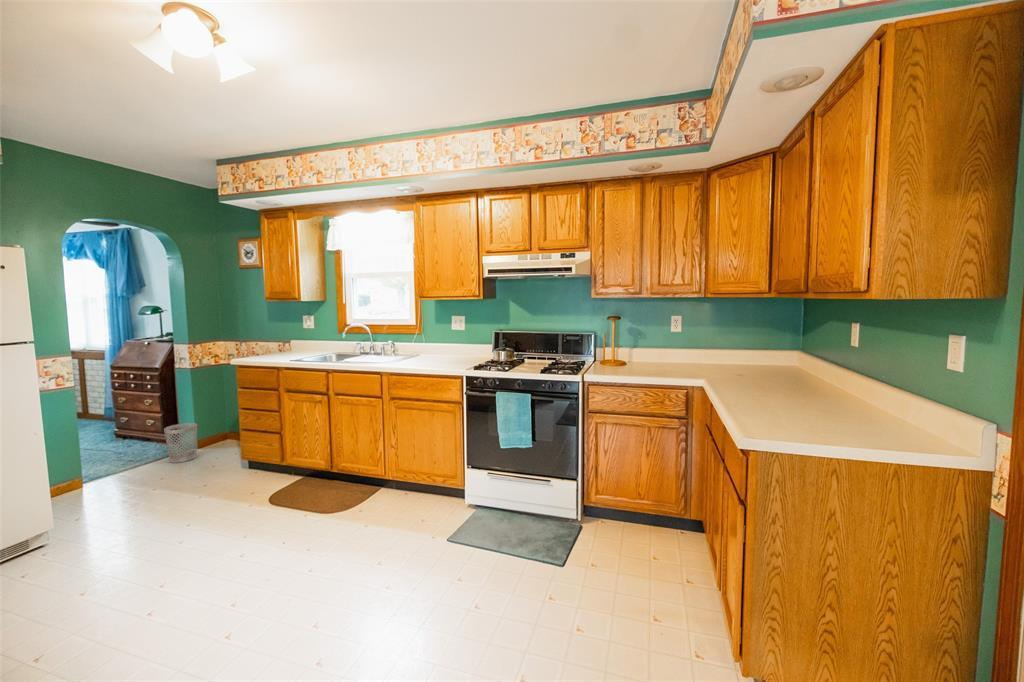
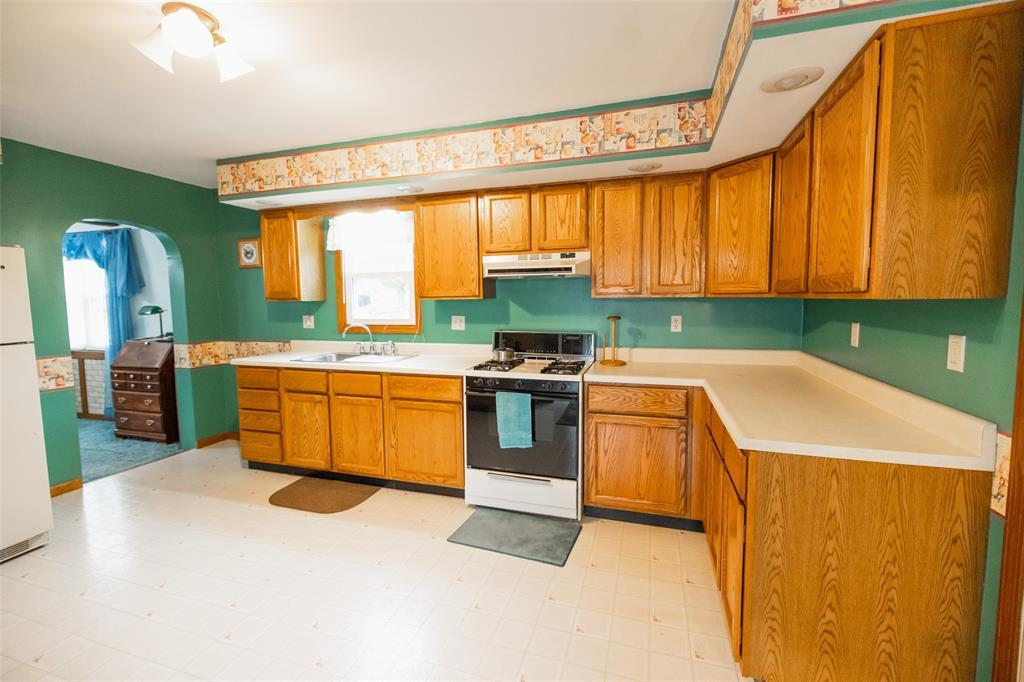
- wastebasket (182, 442)
